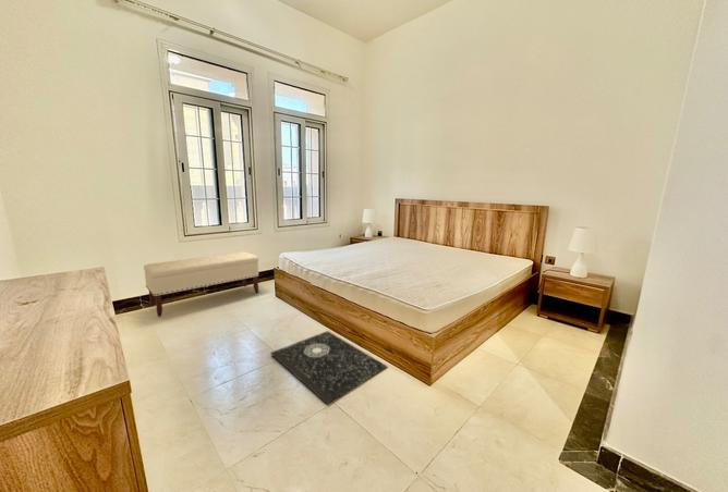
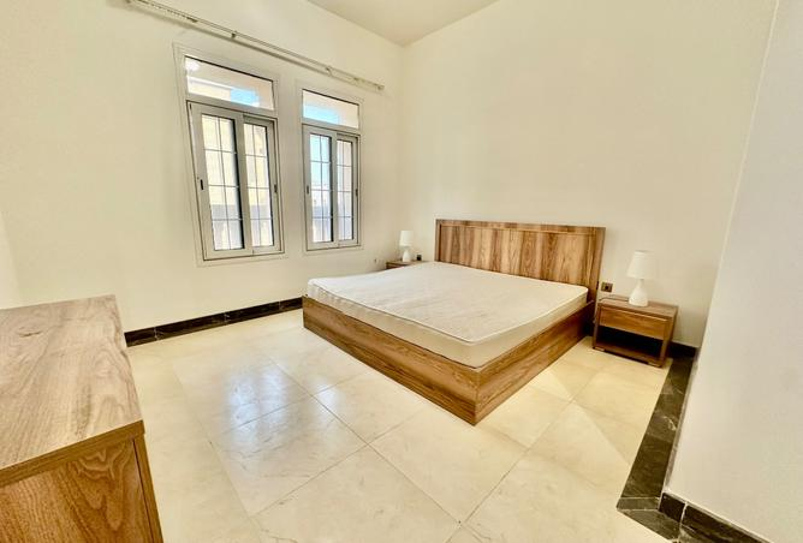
- bench (206, 279)
- bath mat (327, 359)
